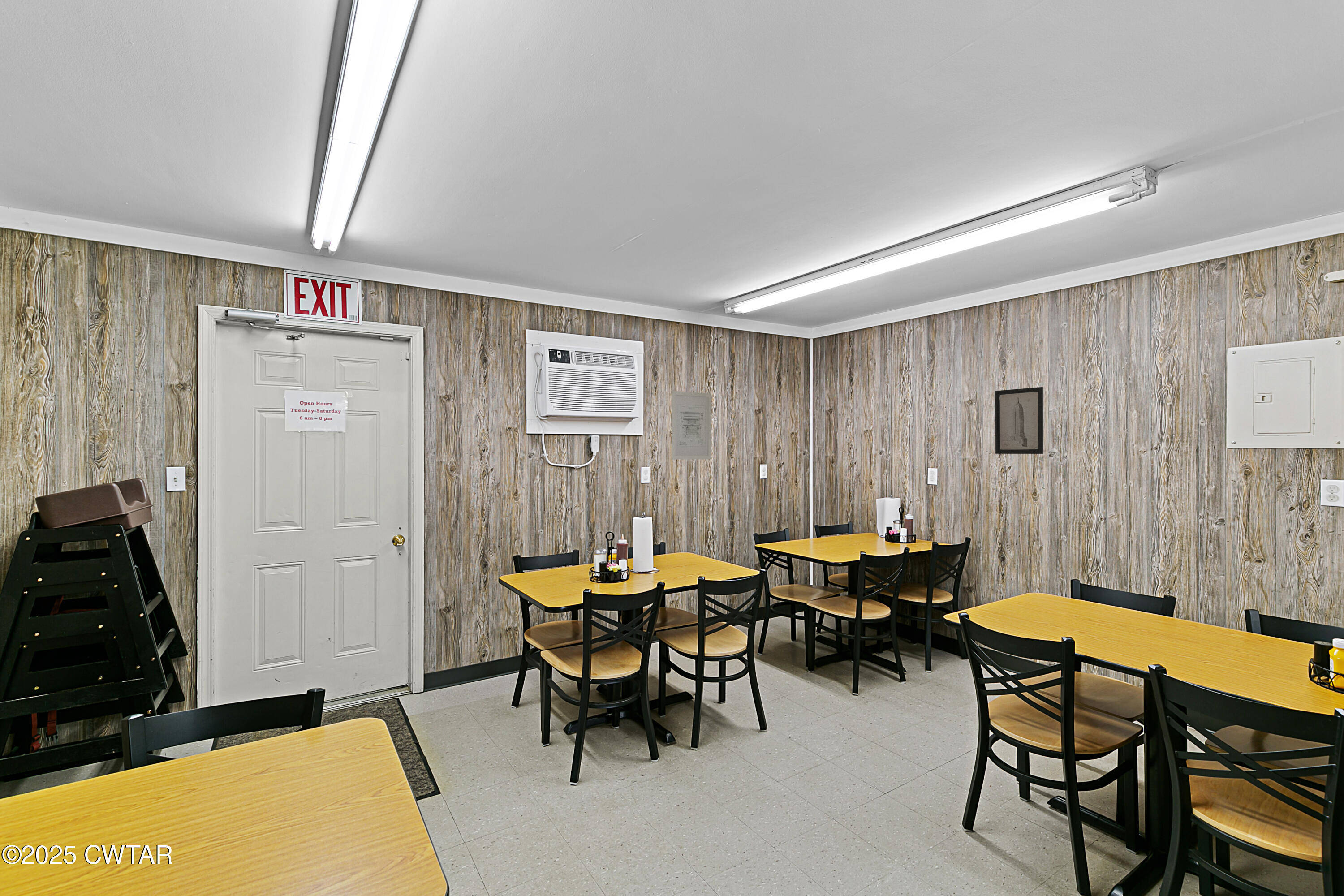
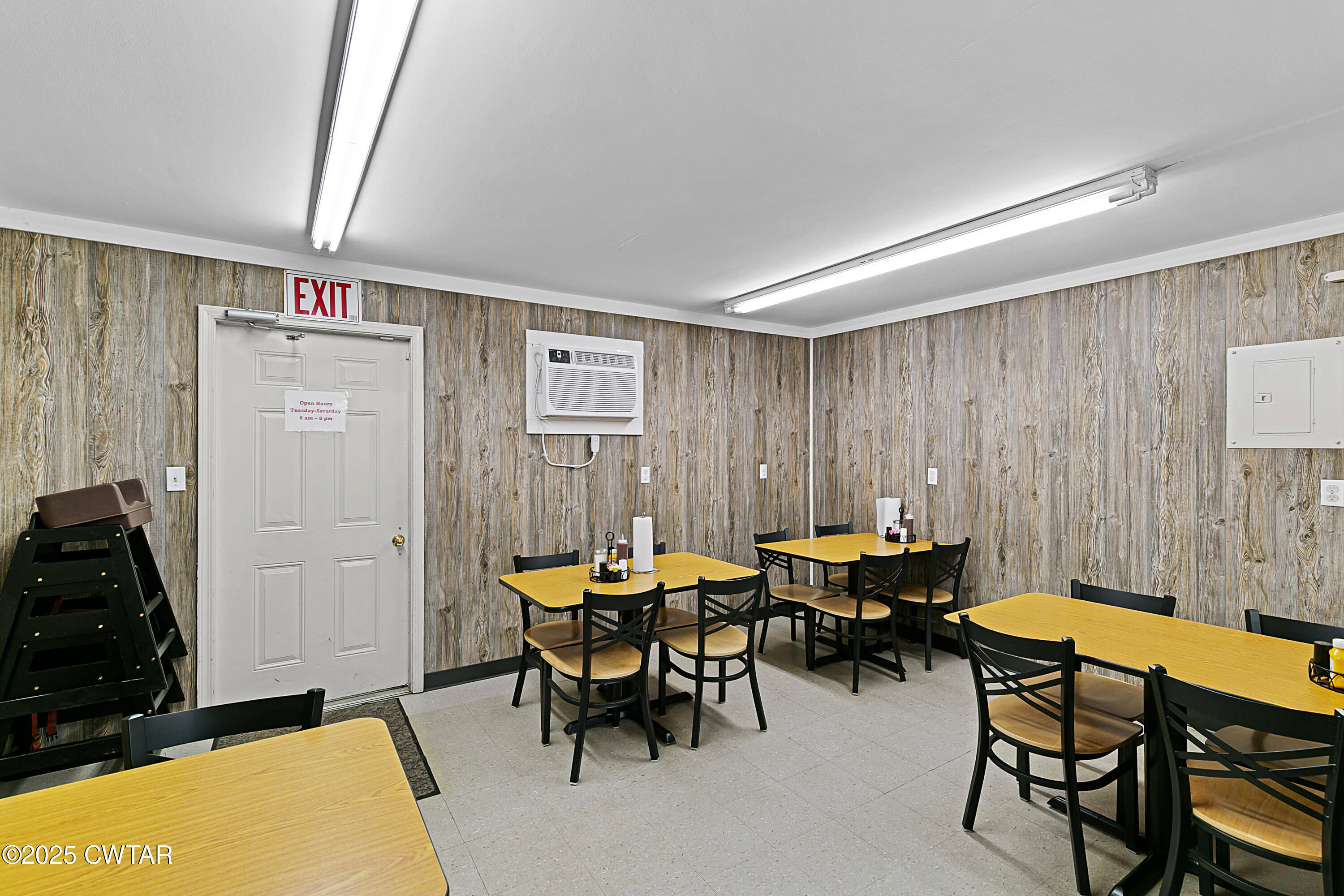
- wall art (1018, 421)
- wall art (692, 426)
